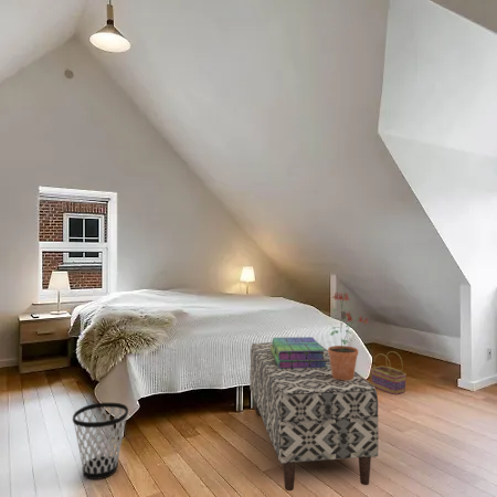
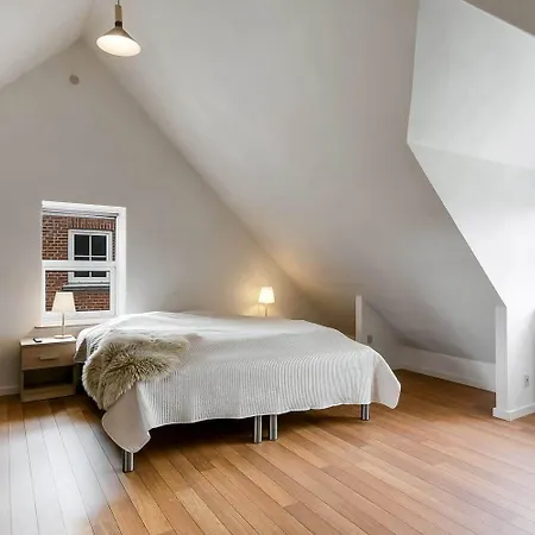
- stack of books (296, 350)
- potted plant (346, 335)
- wastebasket (101, 441)
- bench (302, 401)
- basket (388, 370)
